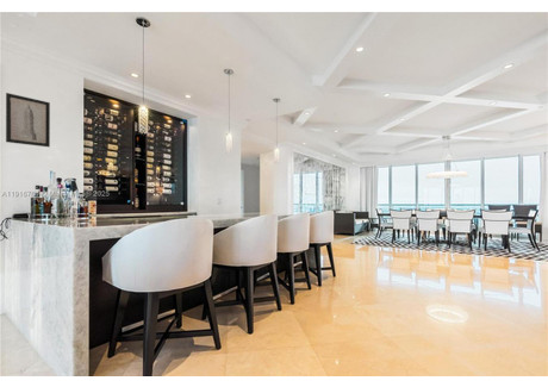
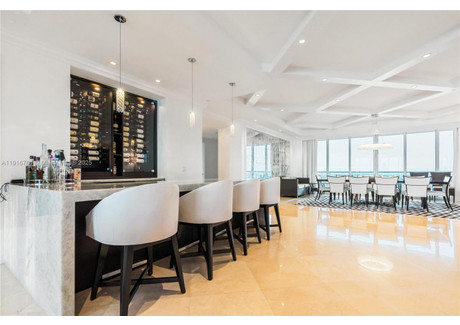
- wall art (29, 120)
